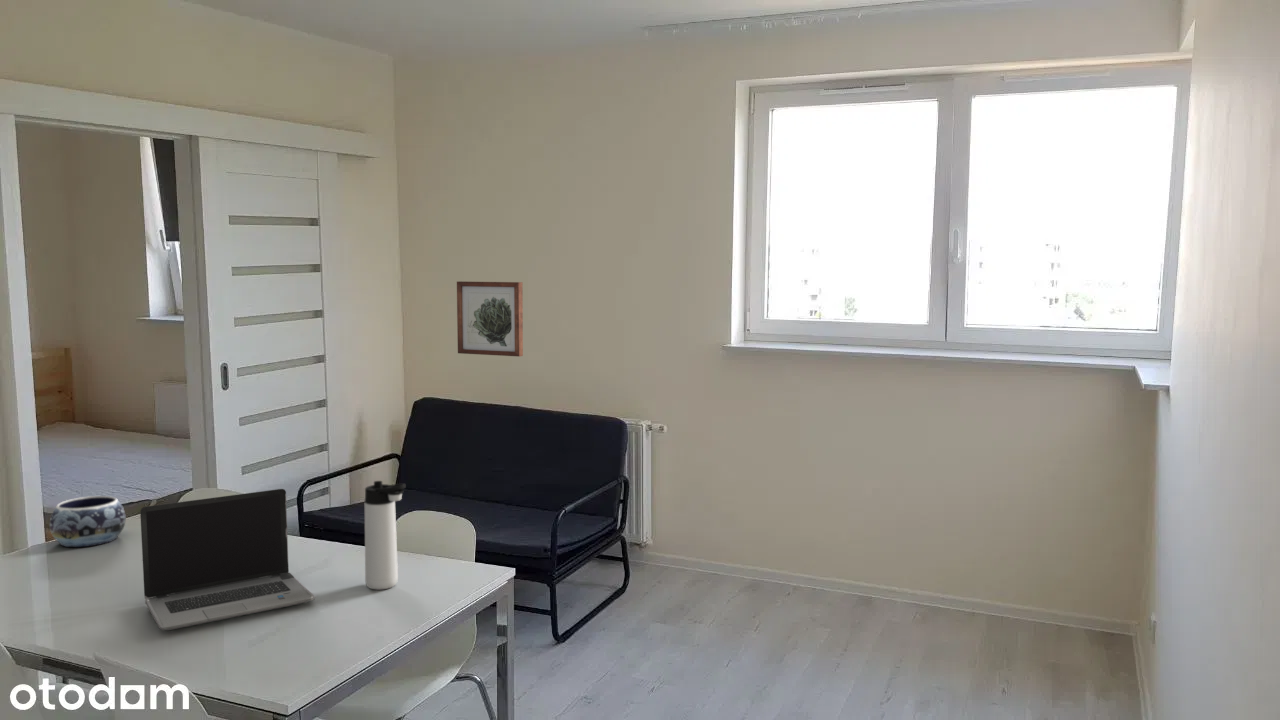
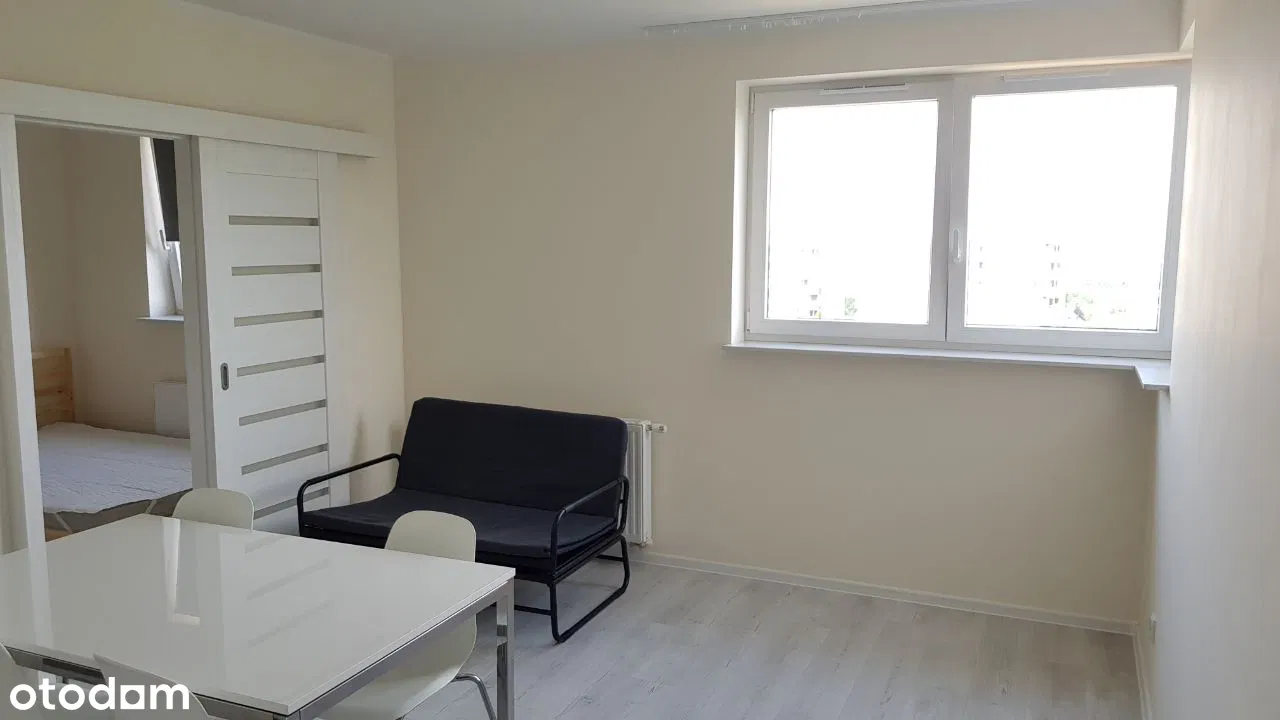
- wall art (489, 318)
- laptop computer (228, 556)
- thermos bottle (386, 534)
- decorative bowl (88, 521)
